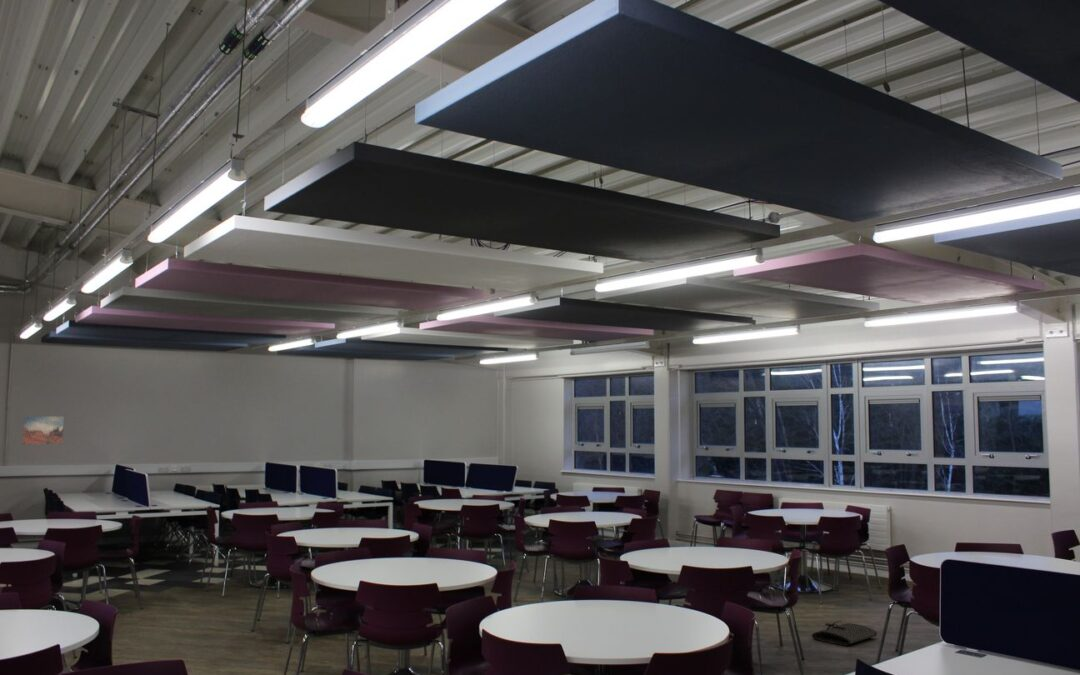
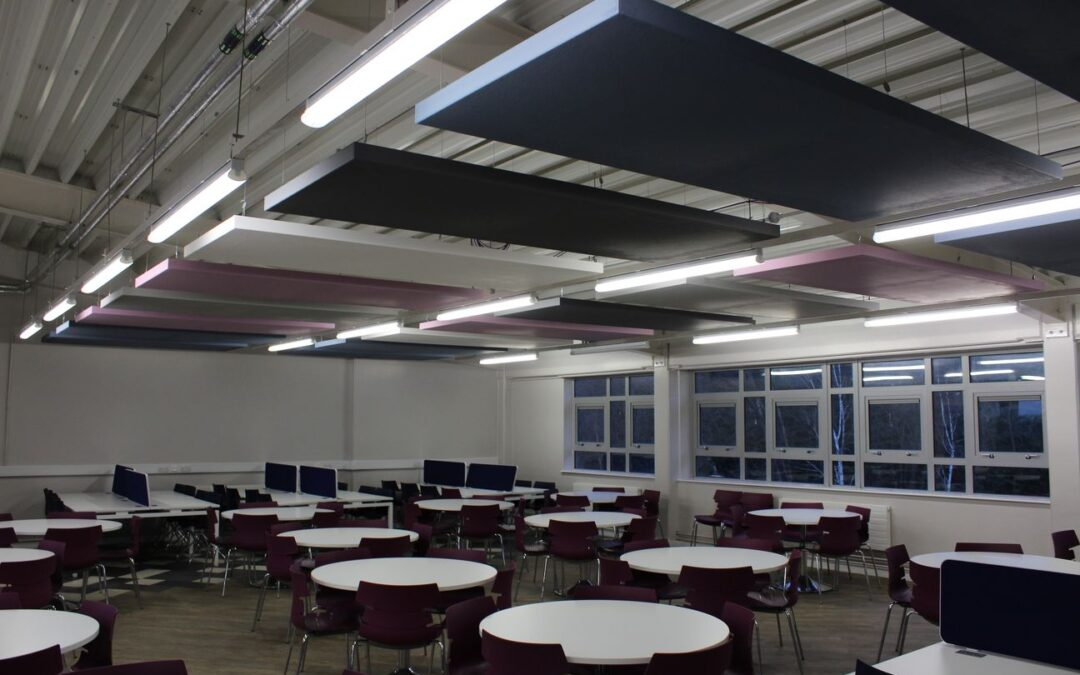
- wall art (43, 430)
- tool roll (844, 630)
